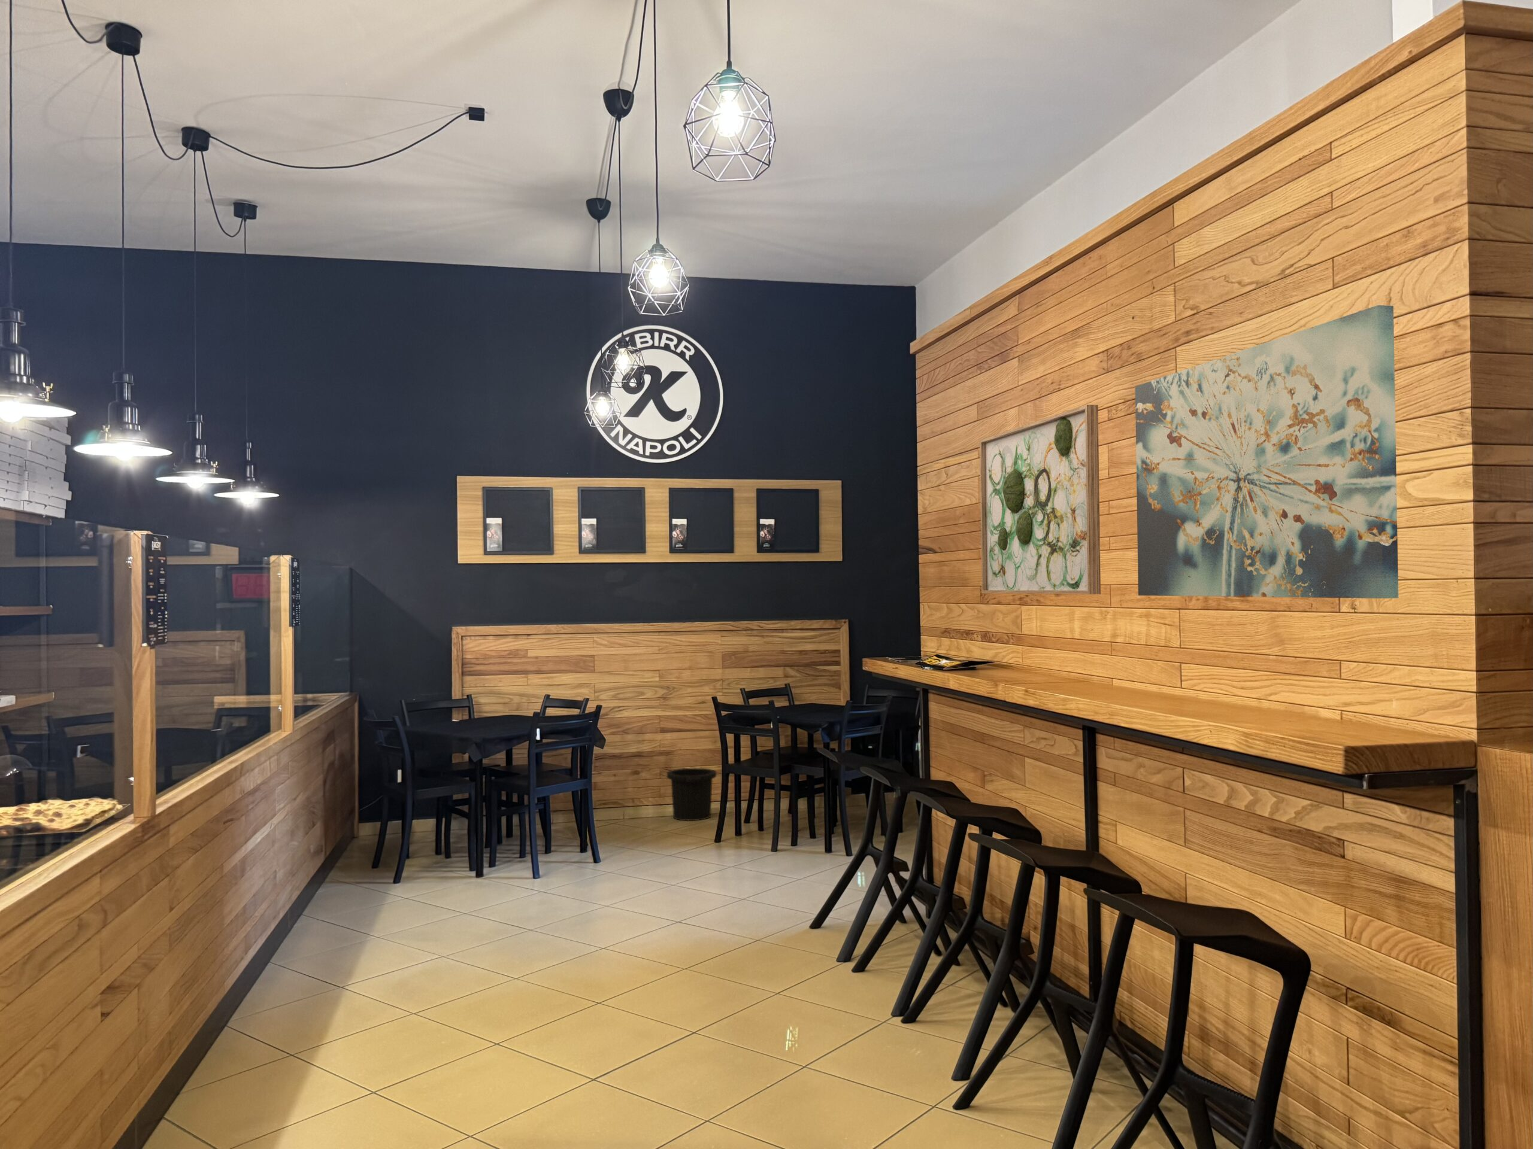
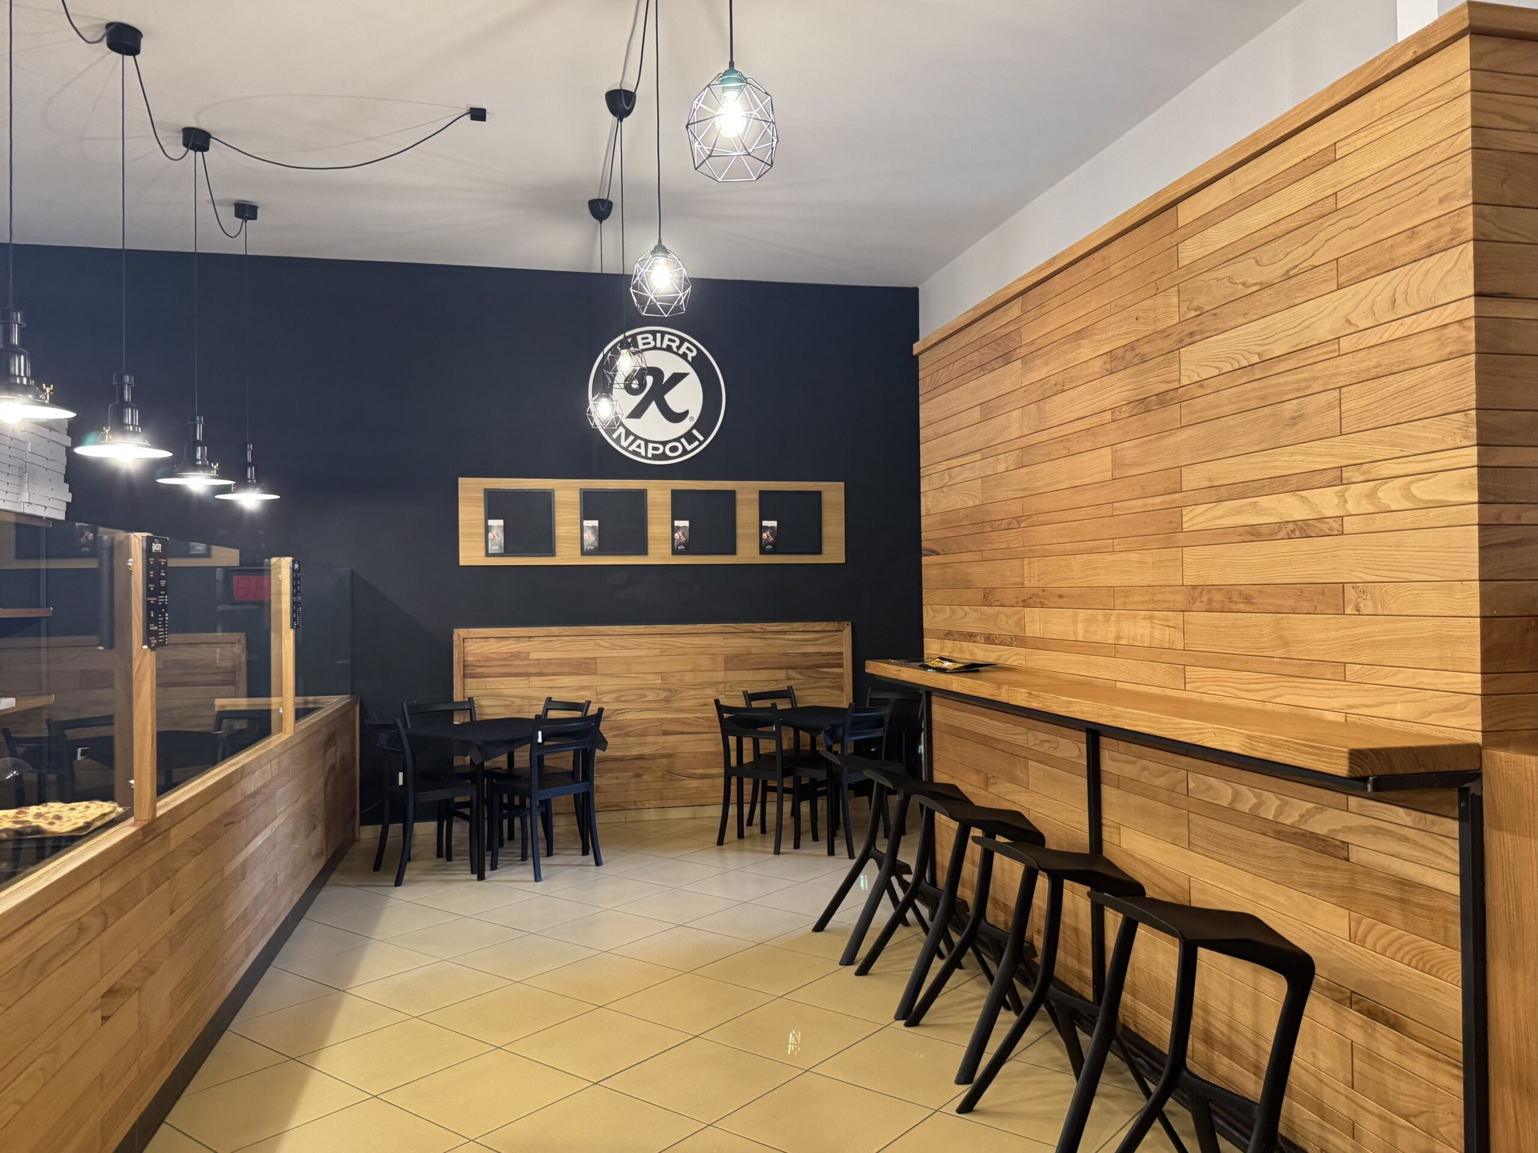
- wall art (1245, 474)
- wall art (1031, 508)
- trash can (692, 794)
